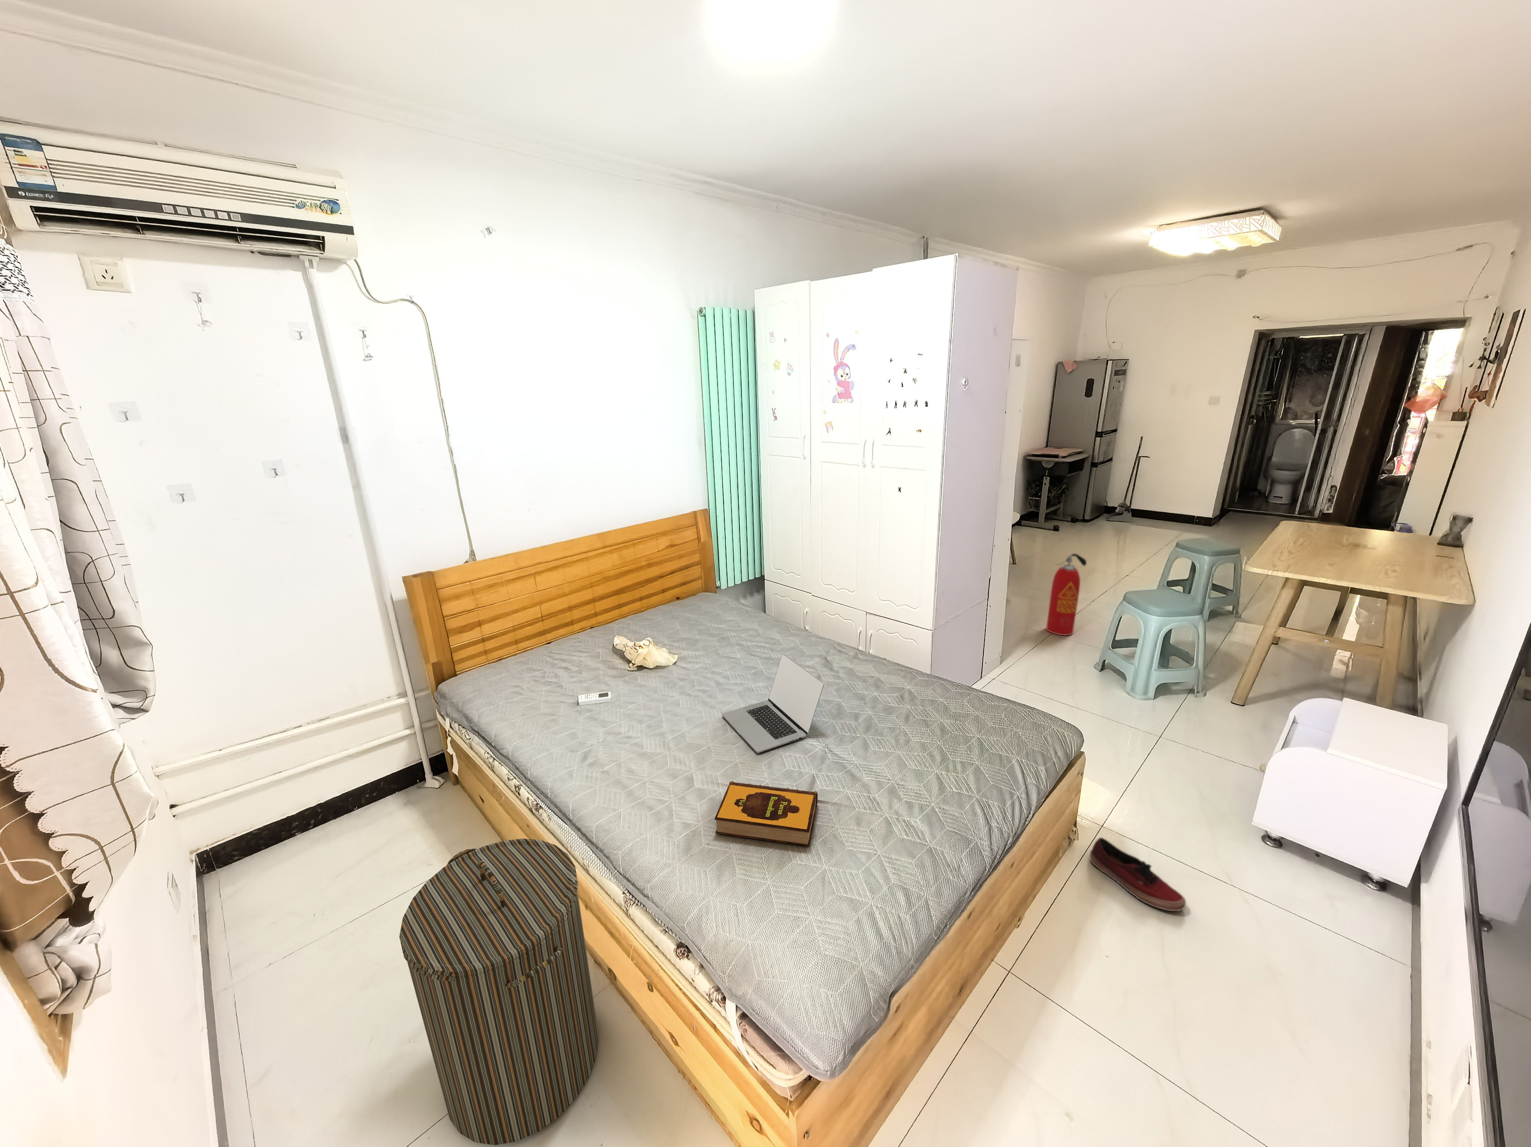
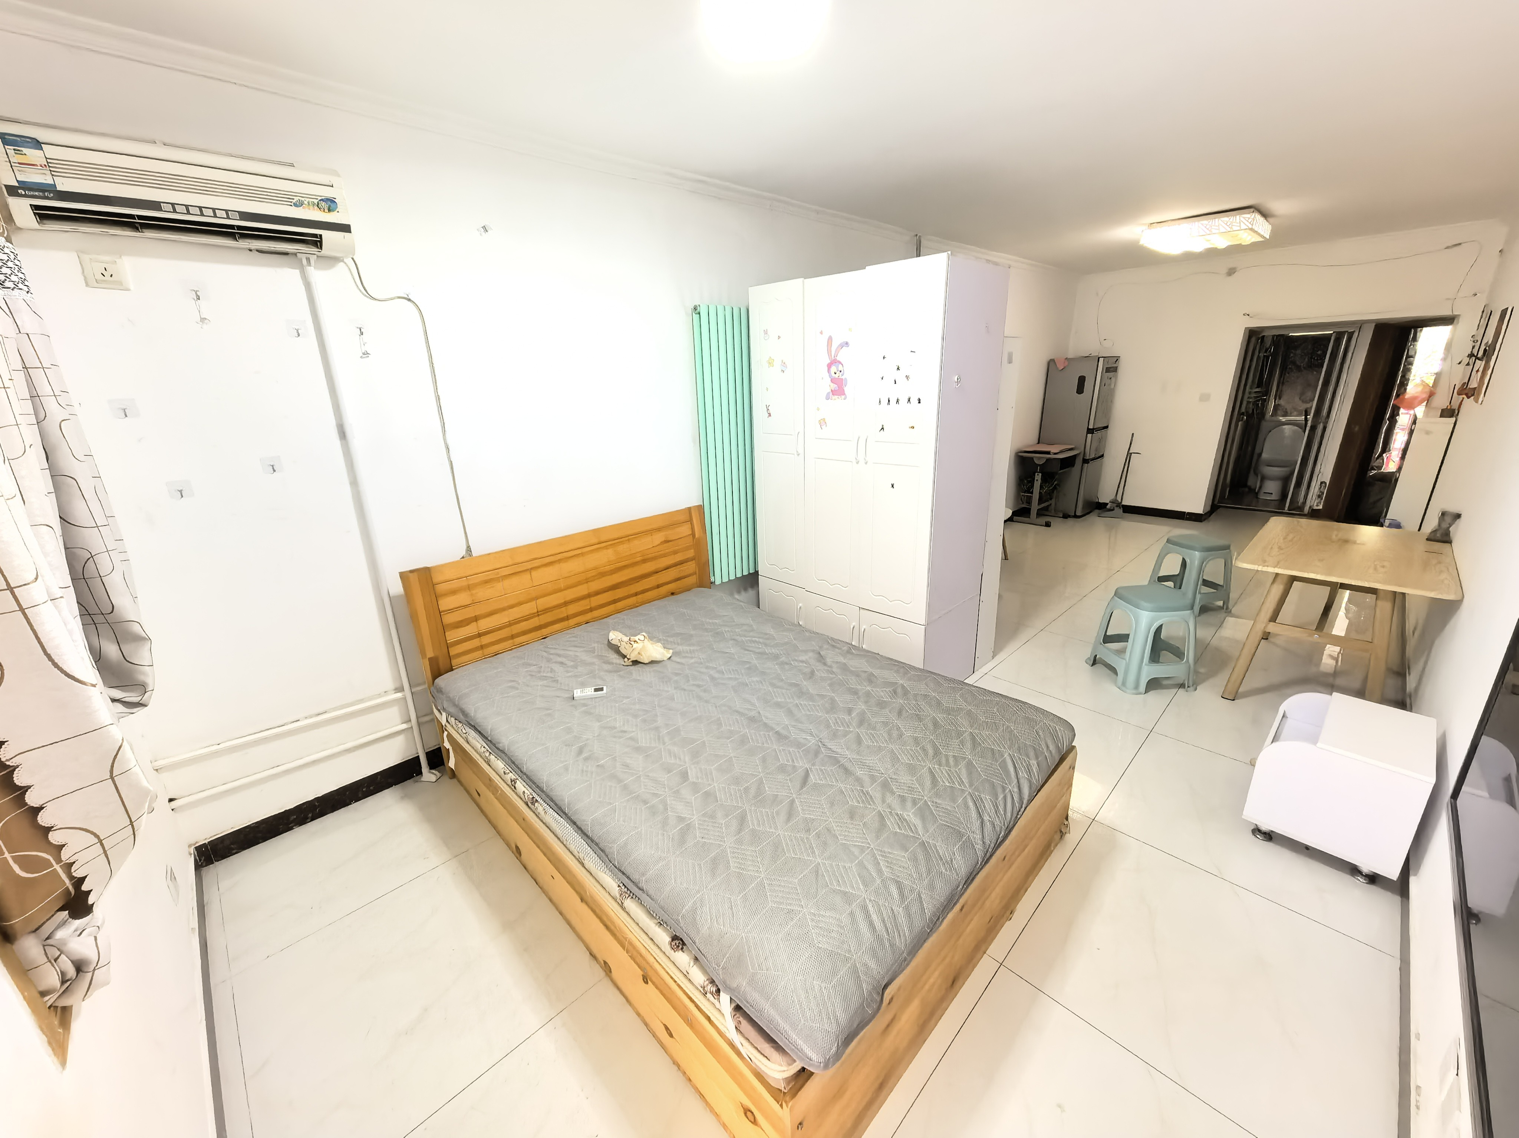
- fire extinguisher (1067, 593)
- laptop (772, 700)
- laundry hamper (508, 970)
- shoe (1136, 871)
- hardback book (768, 810)
